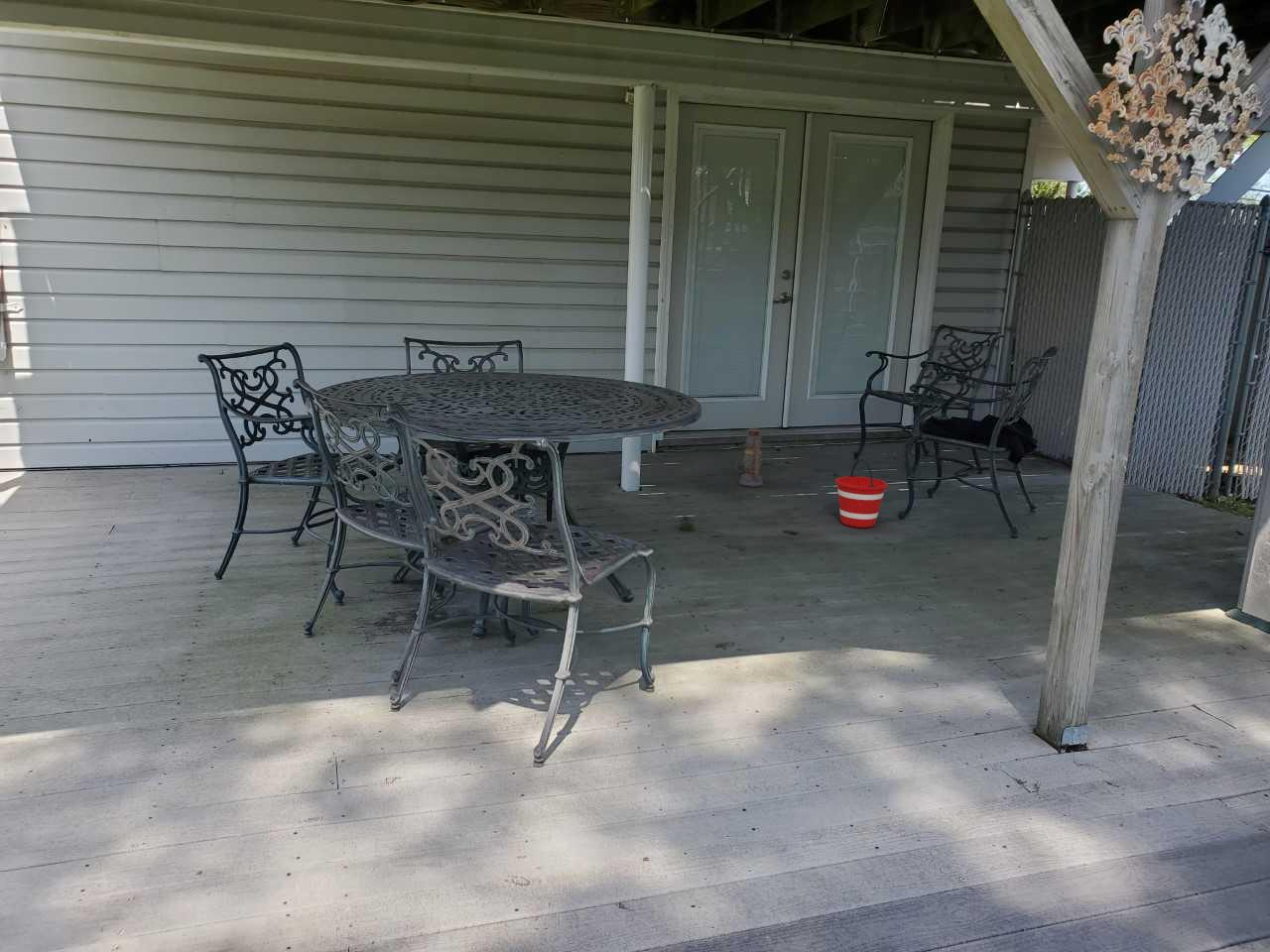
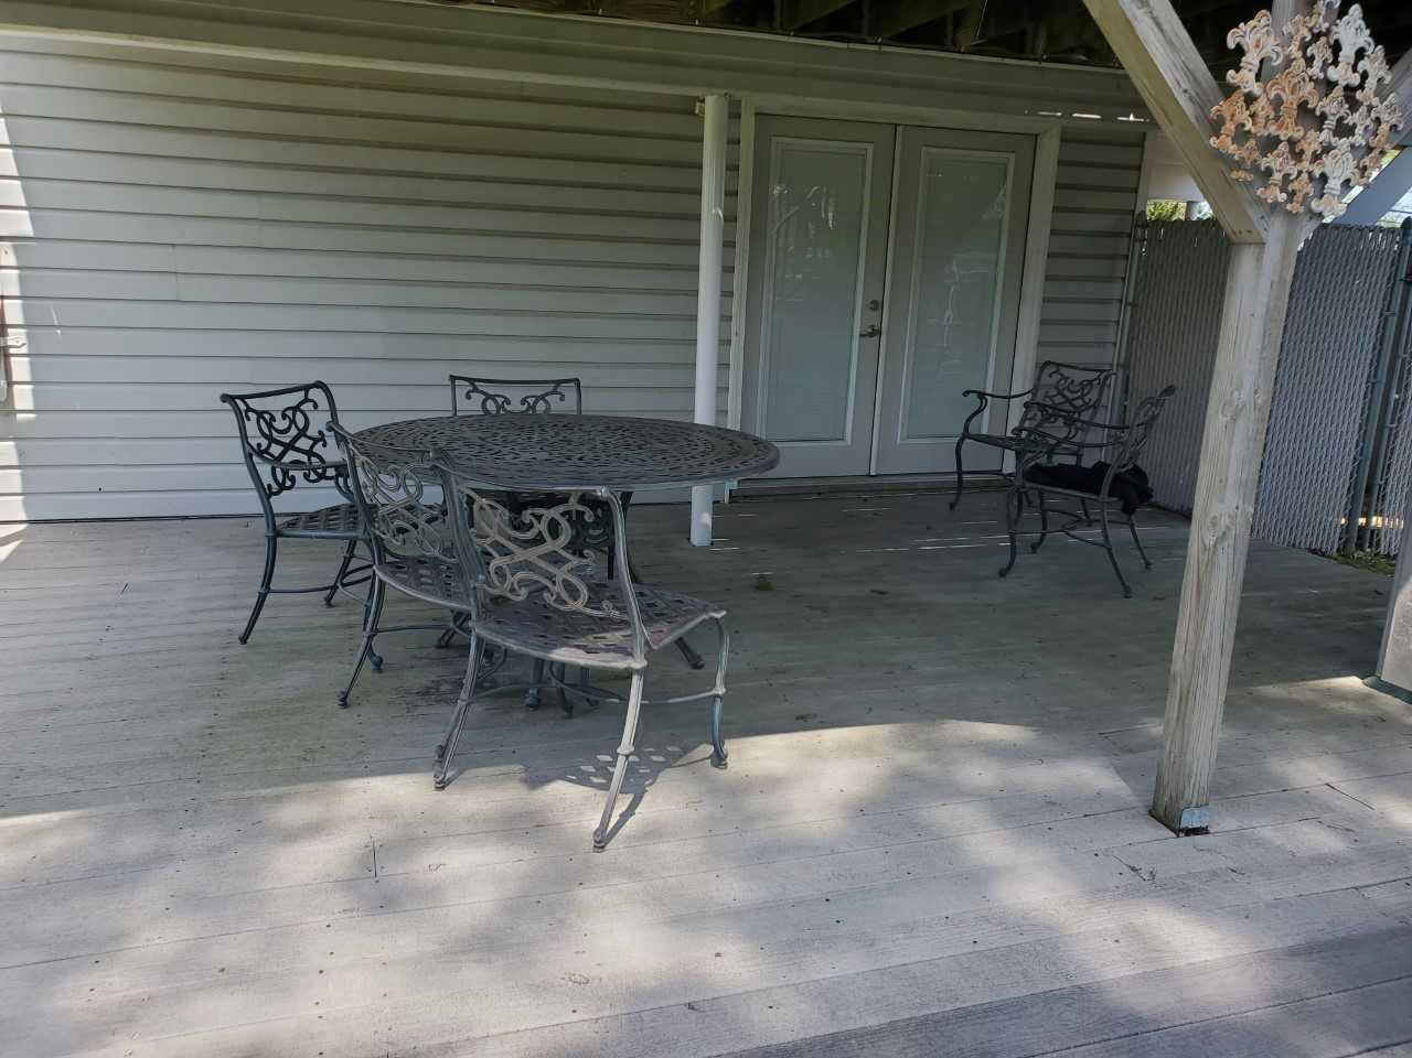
- bucket (860, 492)
- lantern (751, 455)
